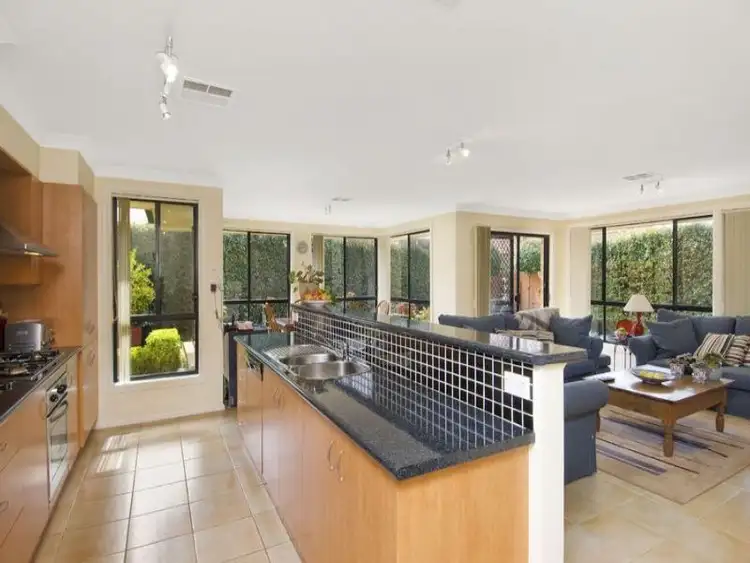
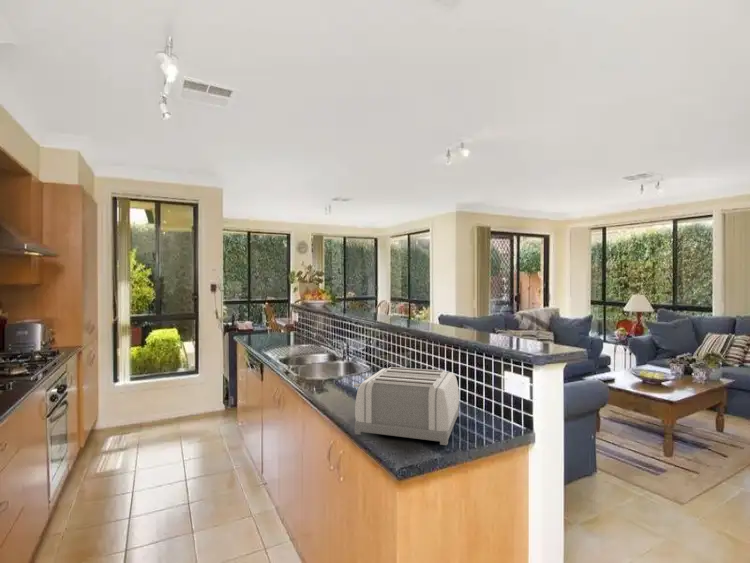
+ toaster (405, 399)
